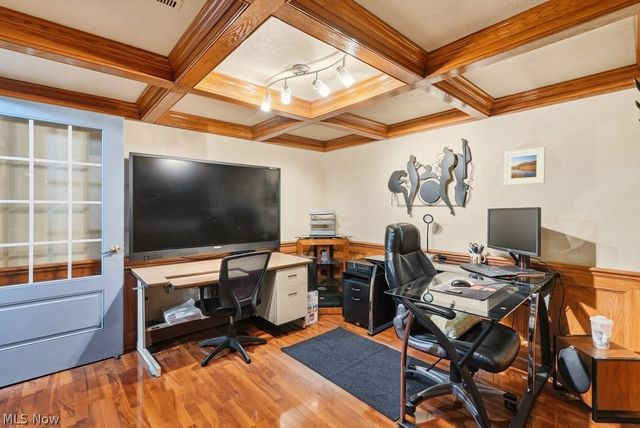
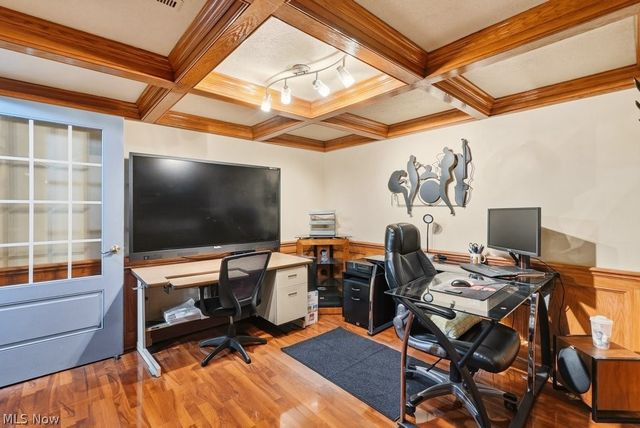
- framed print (523, 167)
